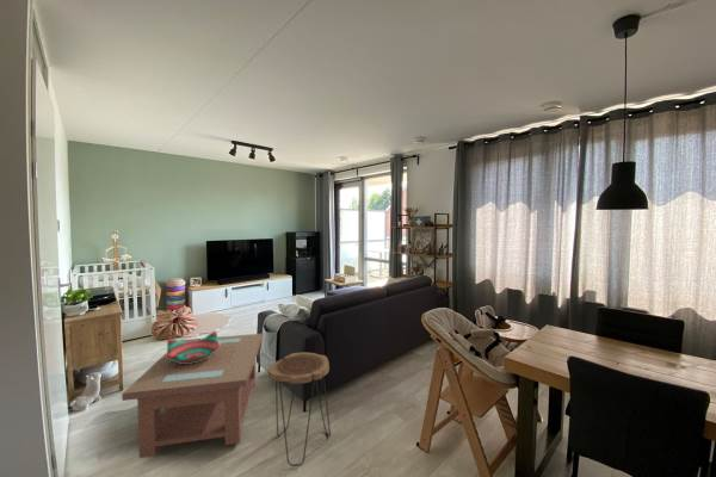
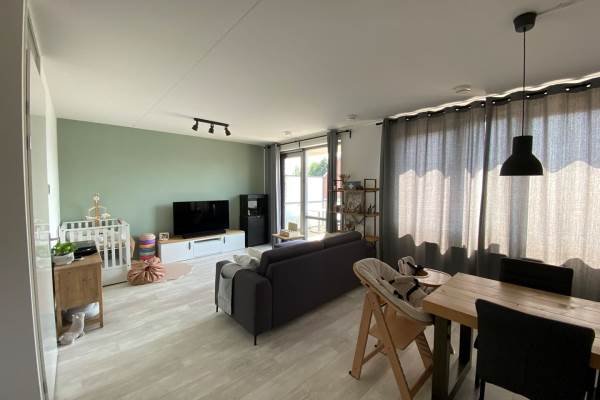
- coffee table (208, 384)
- side table (291, 403)
- decorative bowl (193, 348)
